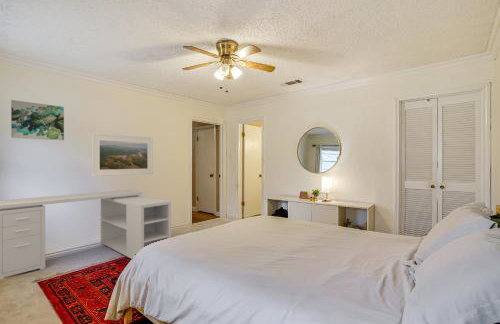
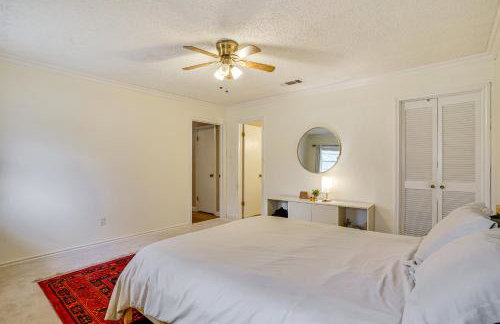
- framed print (125, 155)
- wall art (39, 121)
- desk (101, 230)
